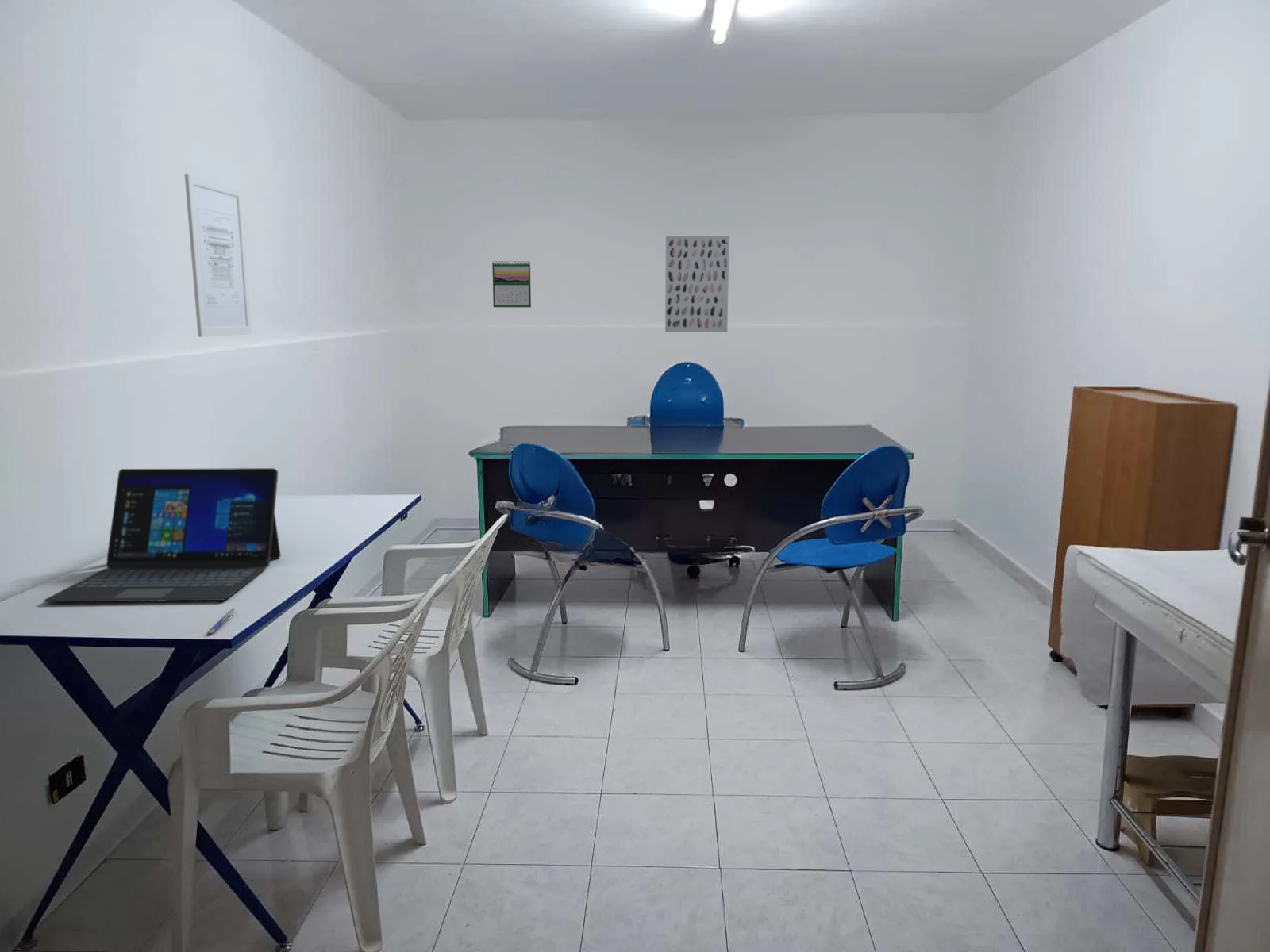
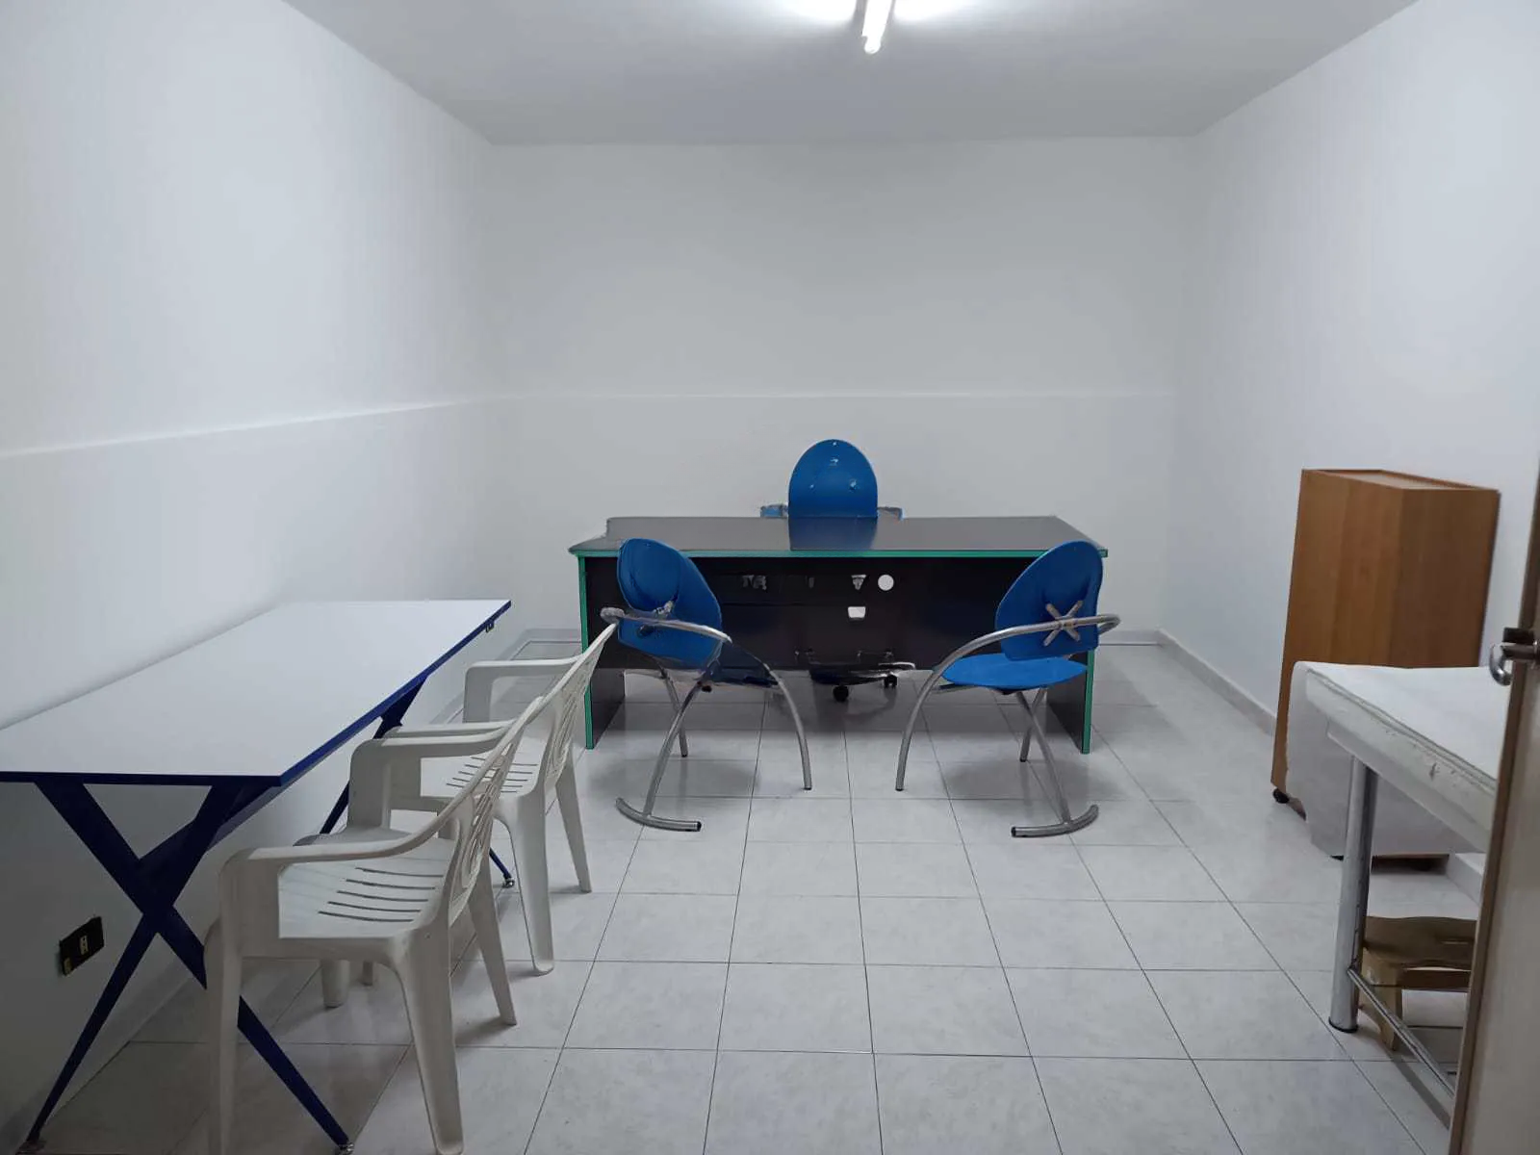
- laptop (169, 529)
- wall art (221, 259)
- wall art (696, 284)
- calendar (511, 283)
- pen (222, 620)
